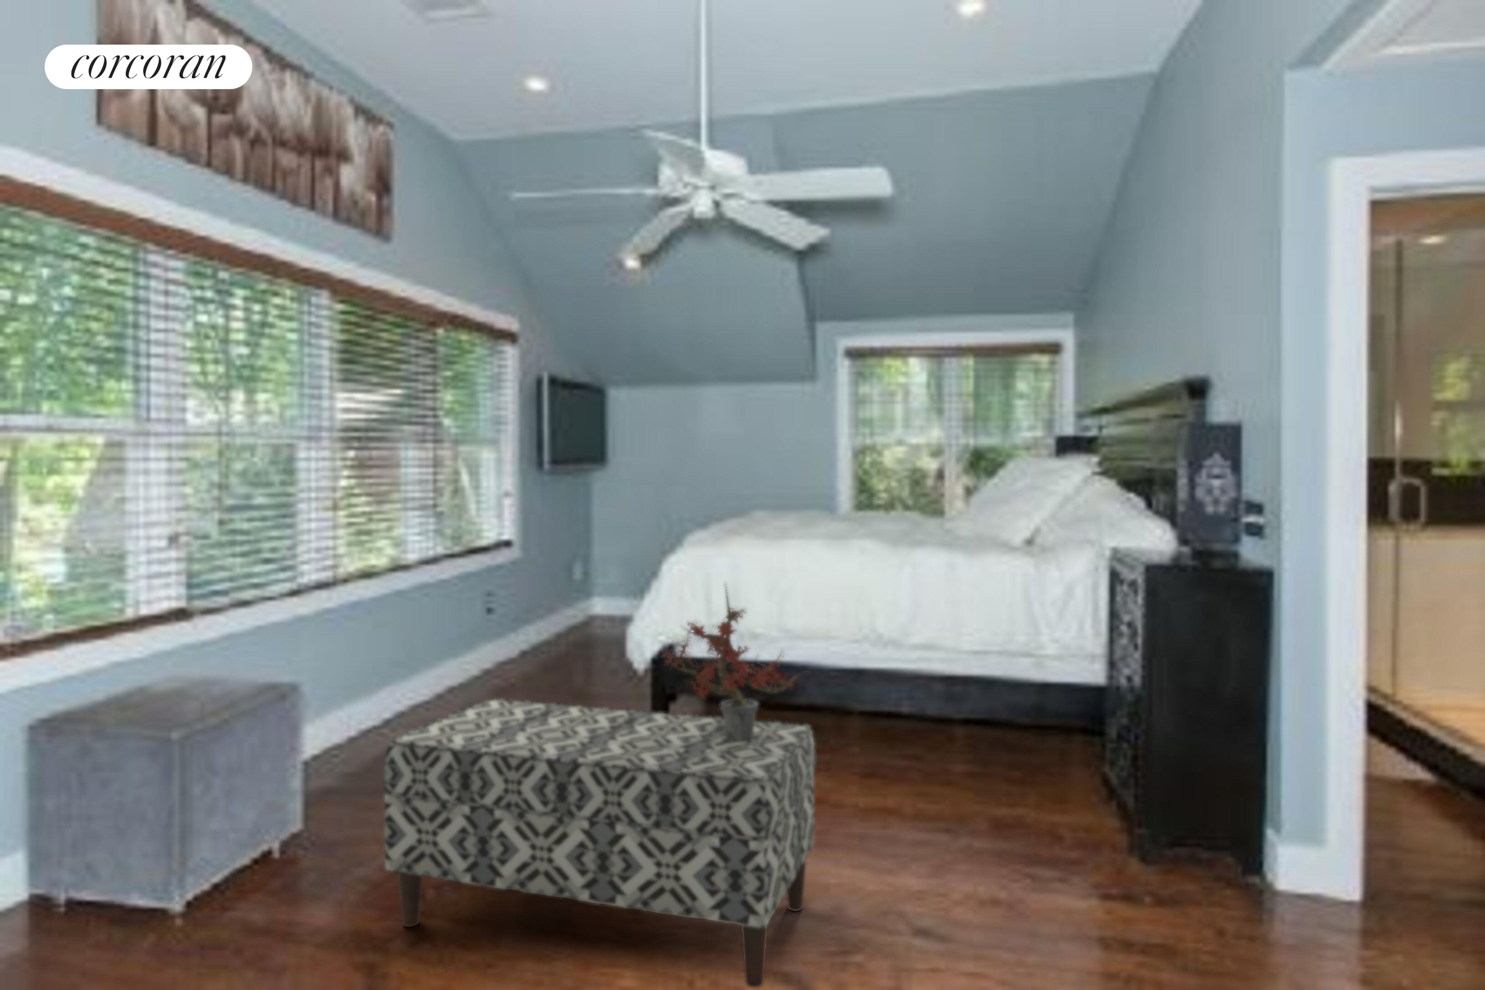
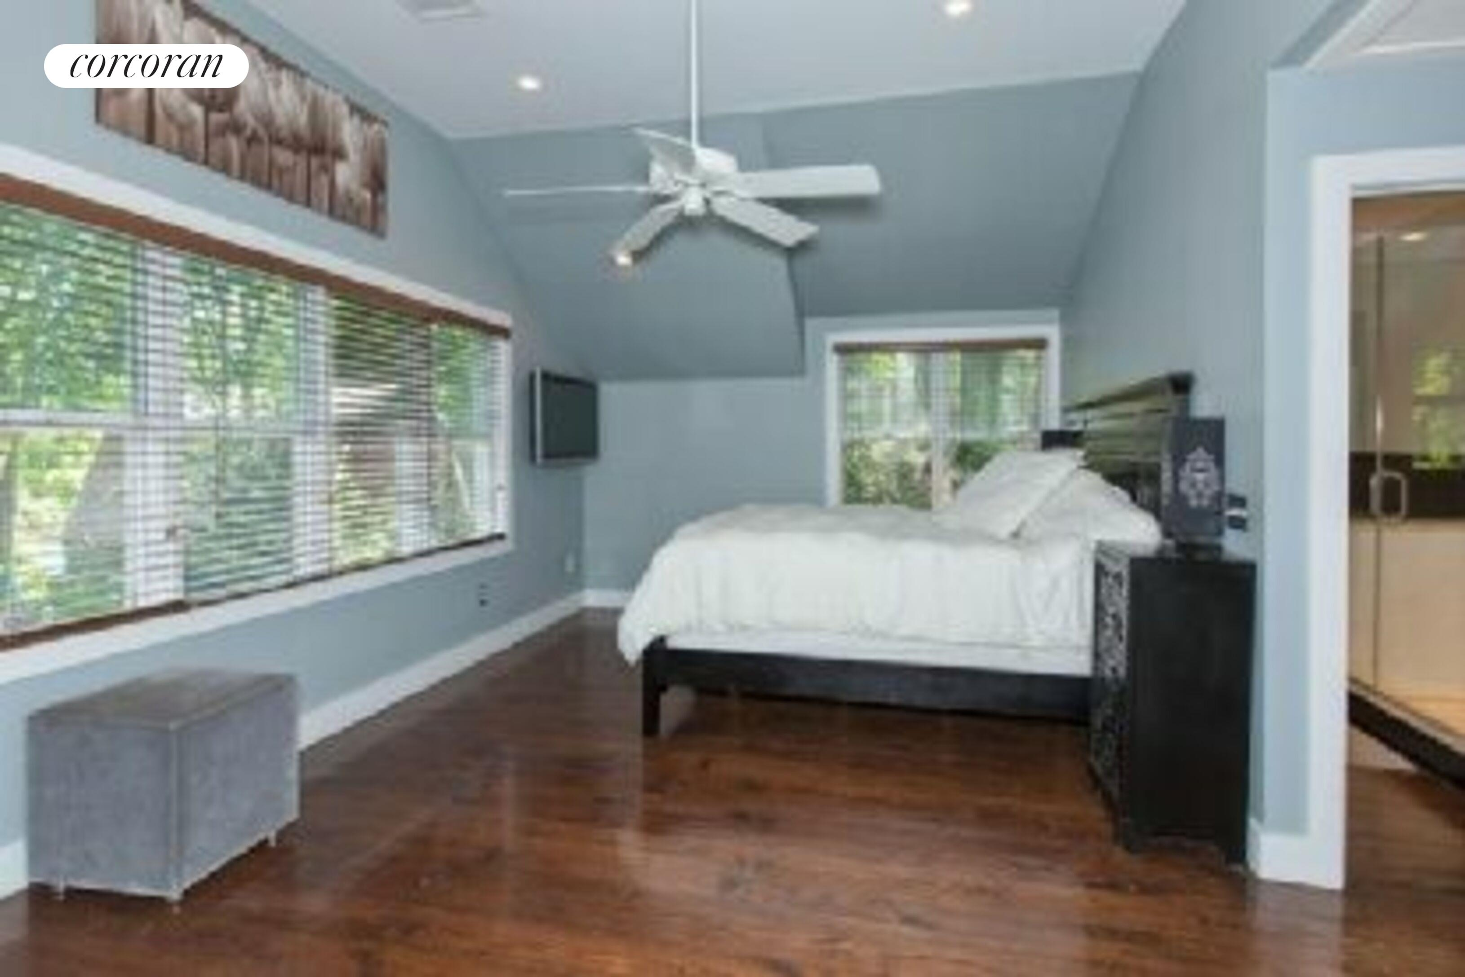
- bench (606, 823)
- potted plant (732, 660)
